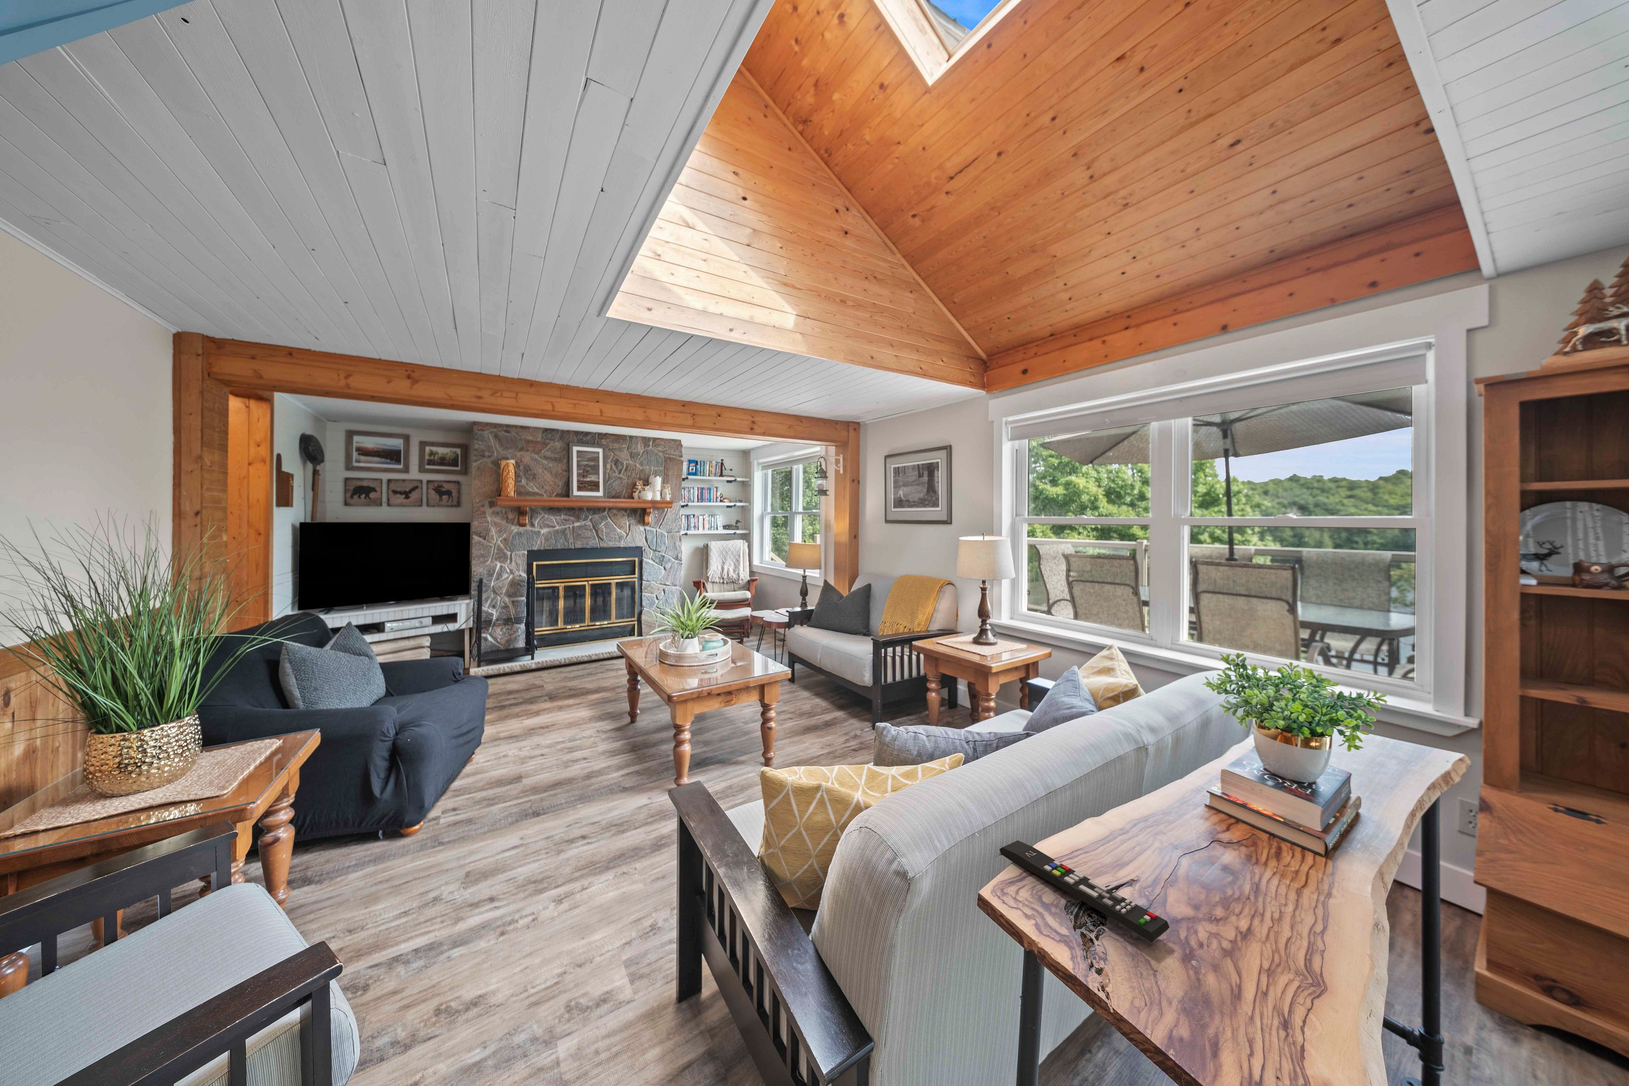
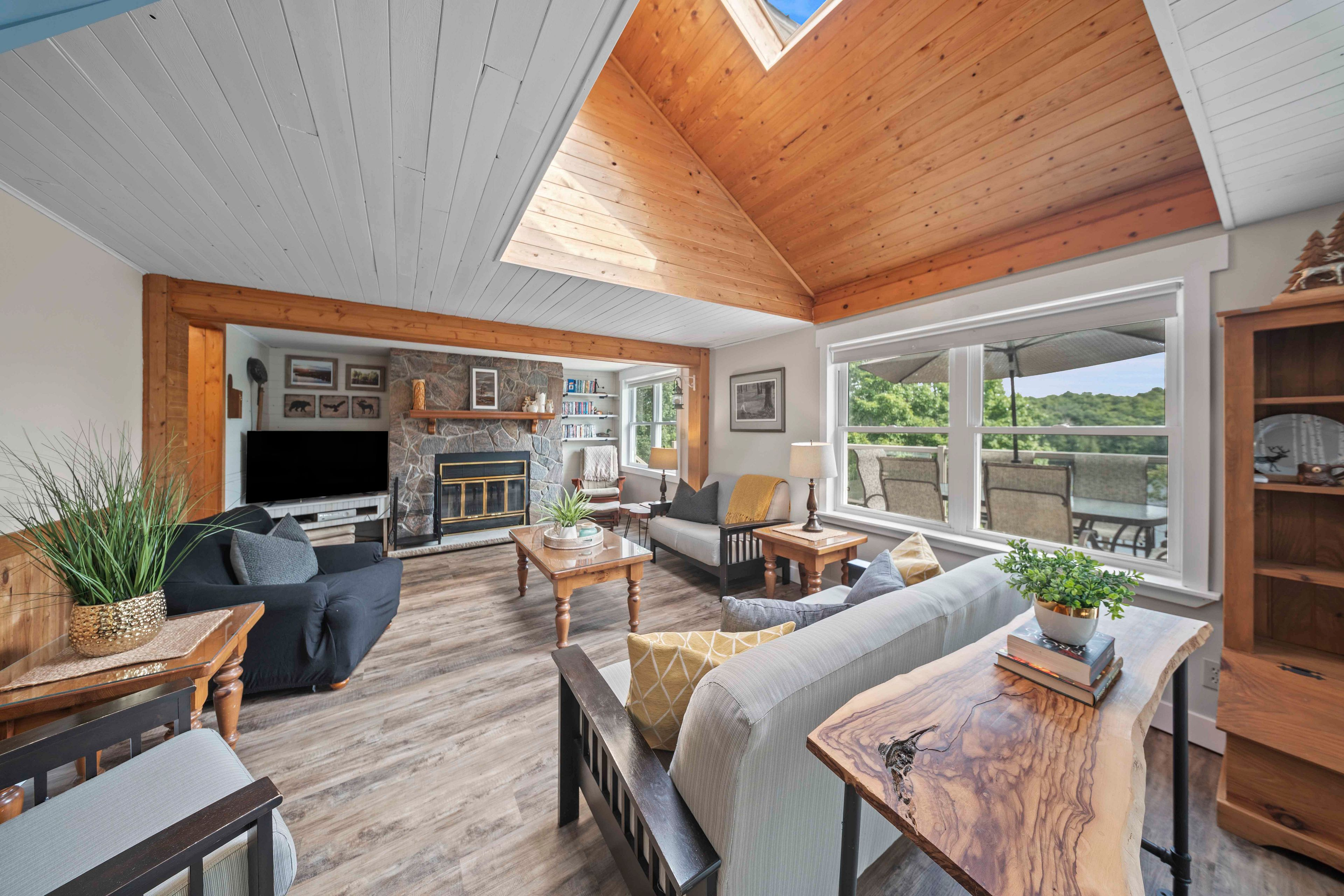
- remote control (1075, 884)
